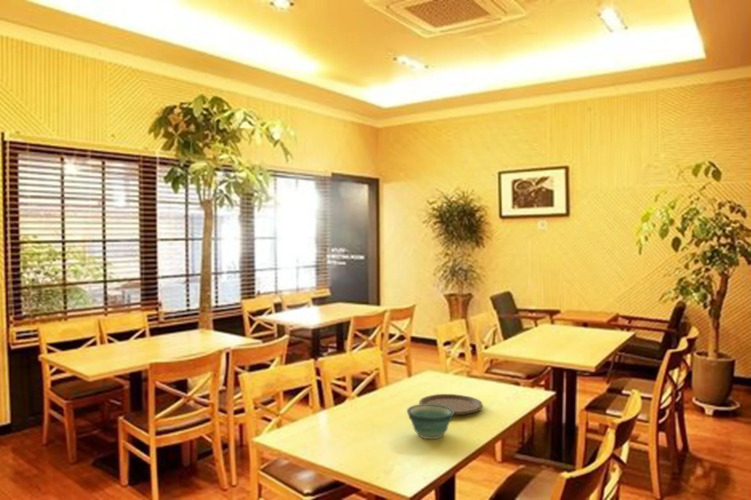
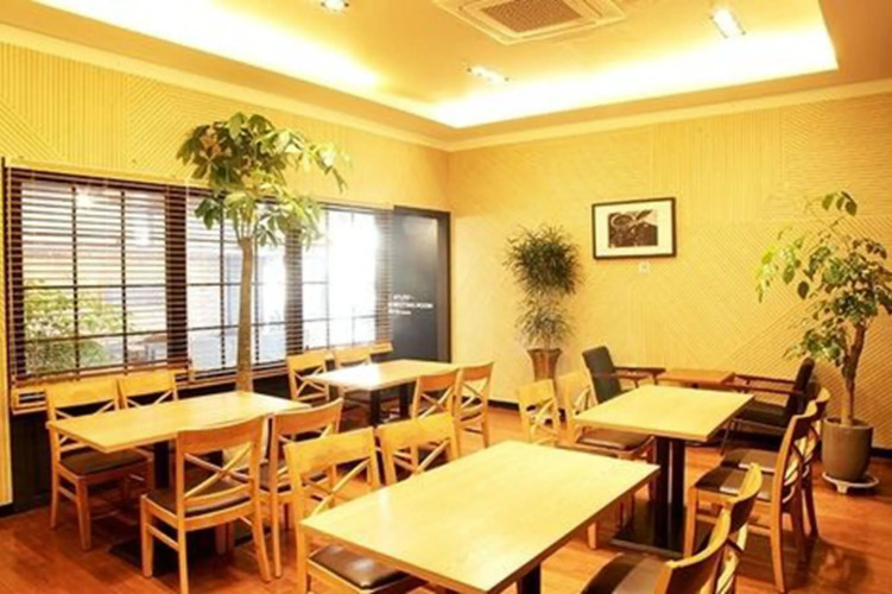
- plate (450, 404)
- bowl (430, 422)
